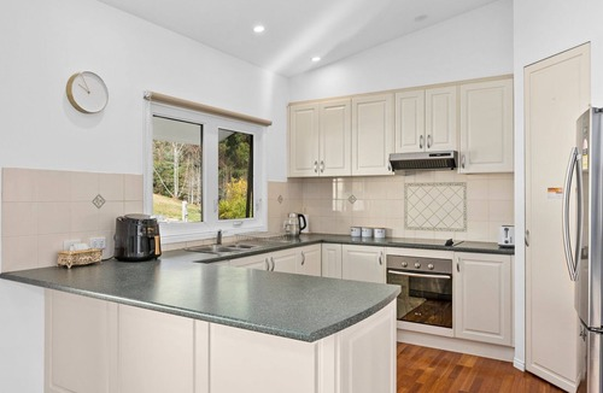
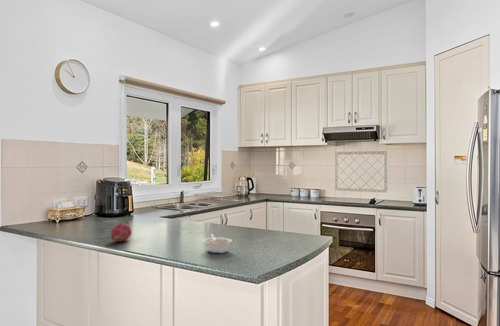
+ fruit (120, 231)
+ legume (216, 244)
